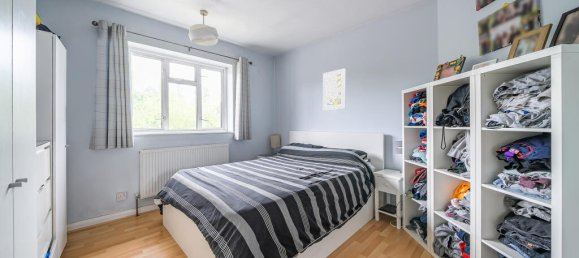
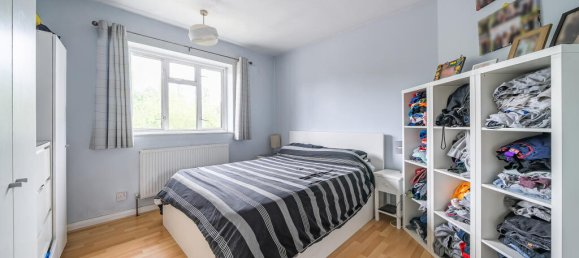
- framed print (333, 90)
